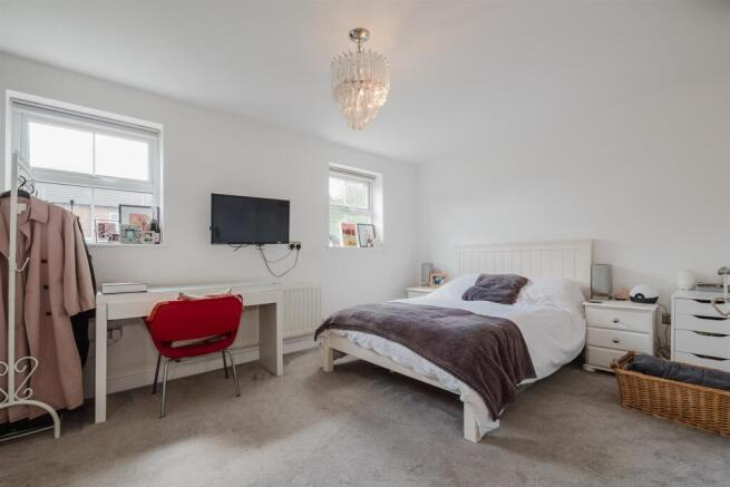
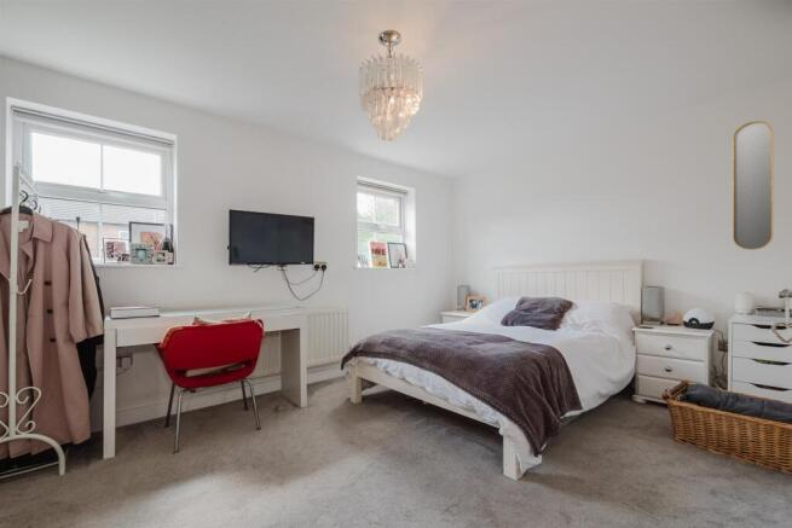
+ home mirror (752, 185)
